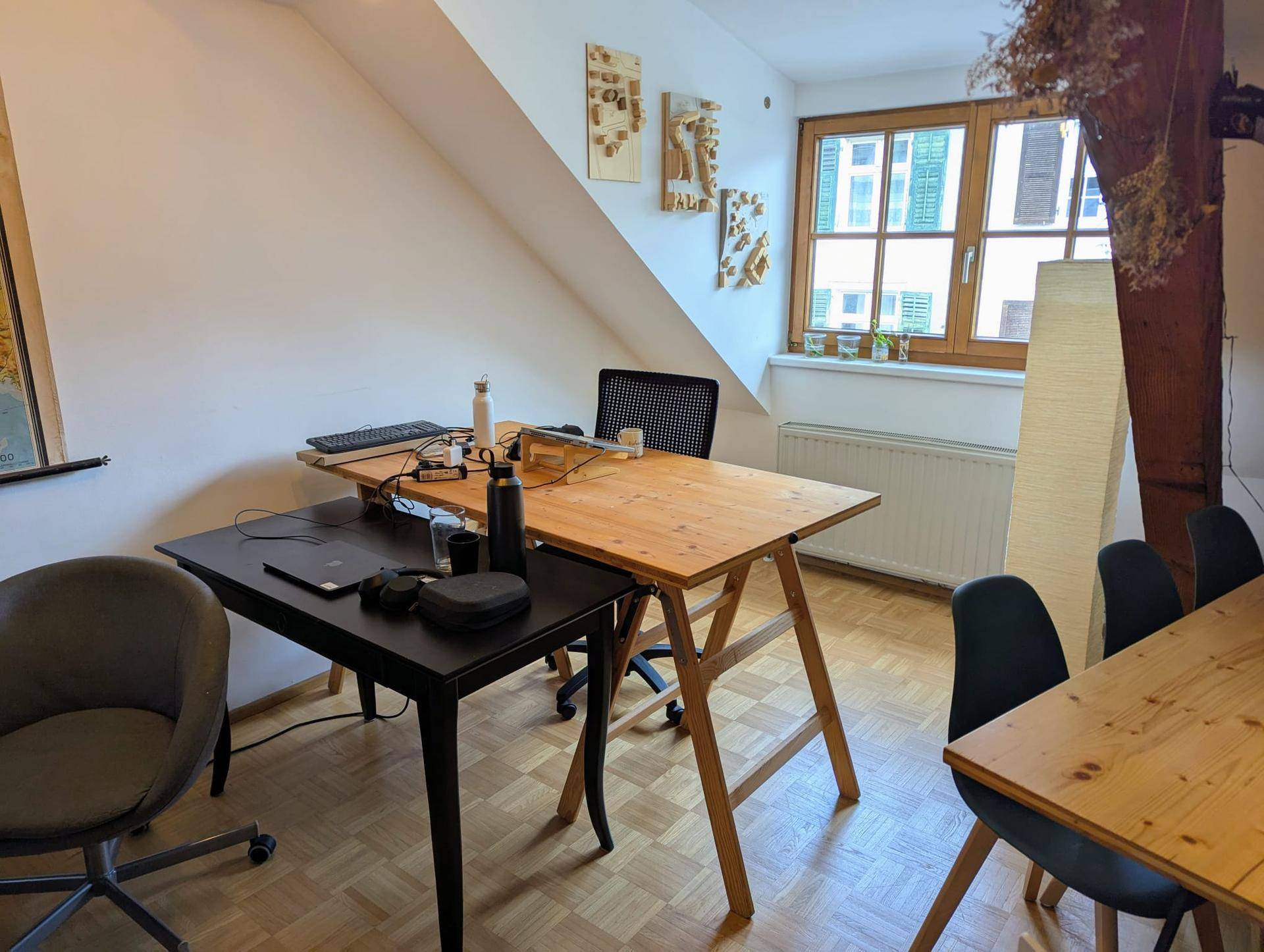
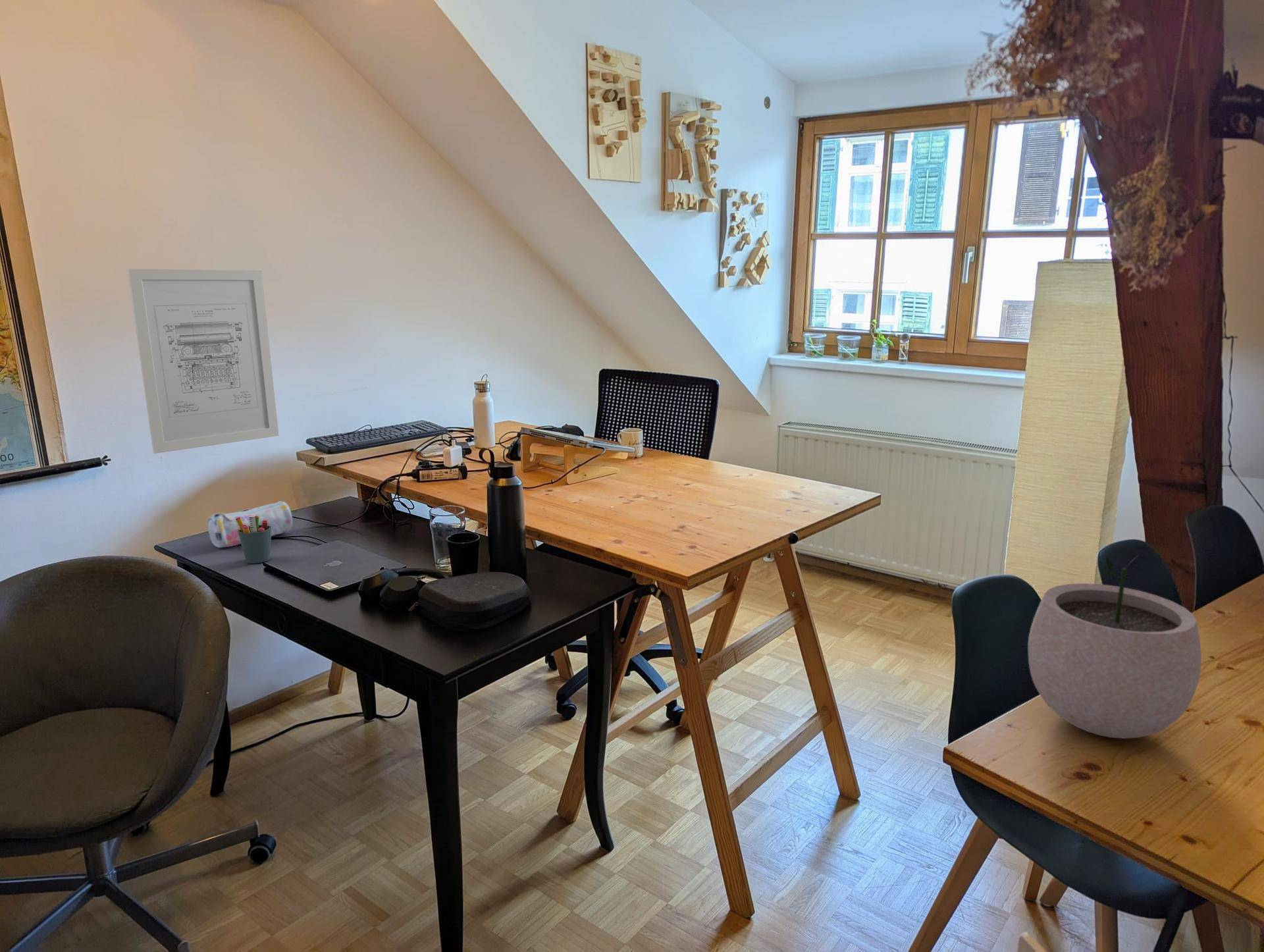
+ wall art (209, 359)
+ pen holder (255, 536)
+ pencil case (249, 523)
+ plant pot (1112, 640)
